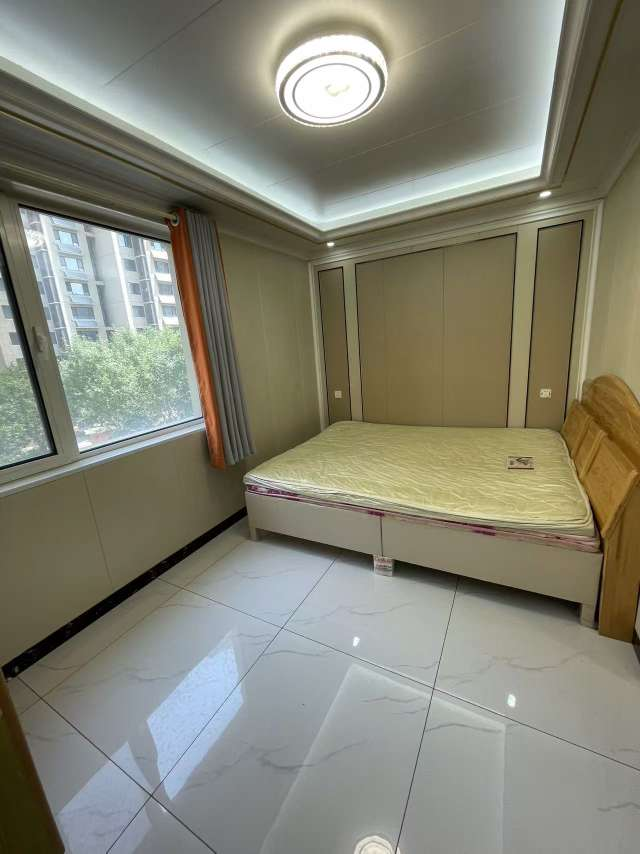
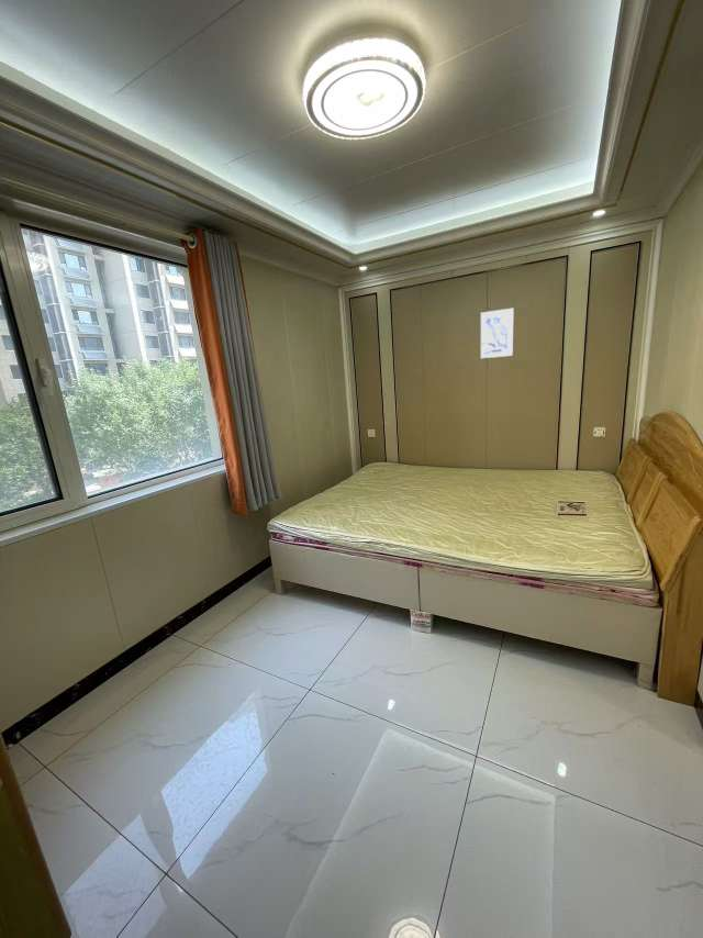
+ wall art (496, 334)
